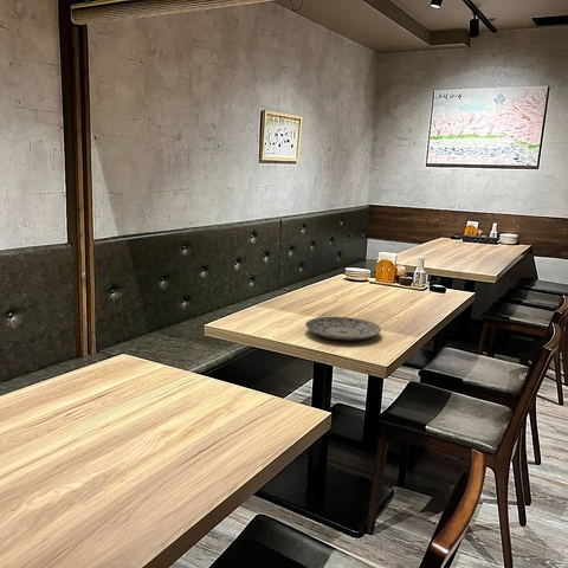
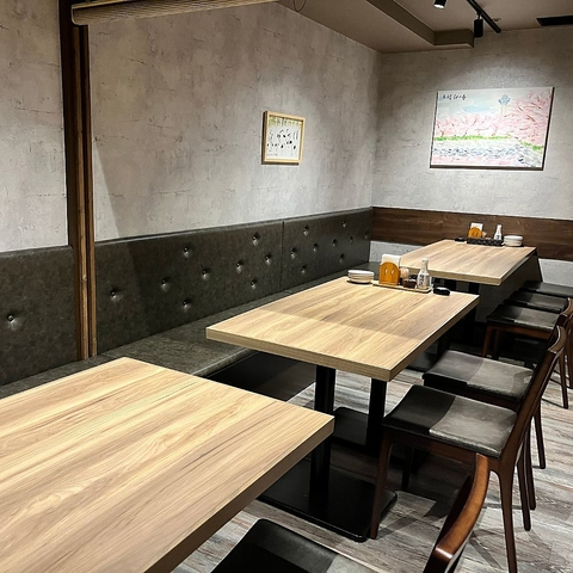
- plate (342, 329)
